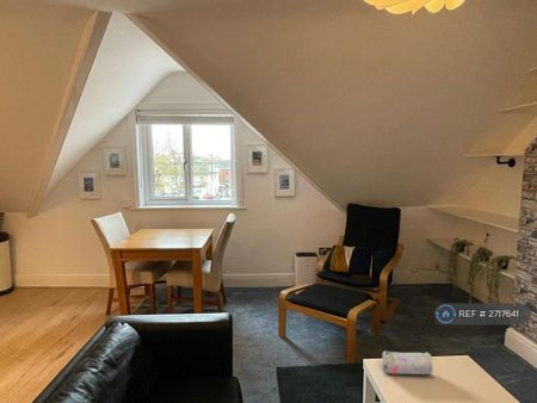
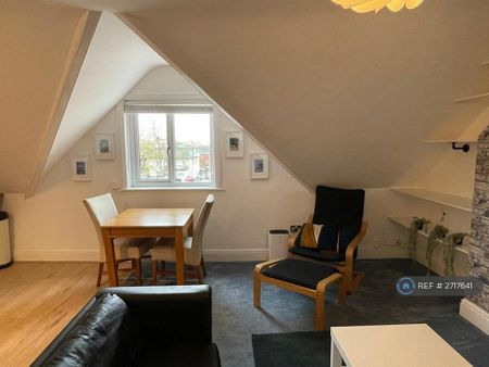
- pencil case (406, 361)
